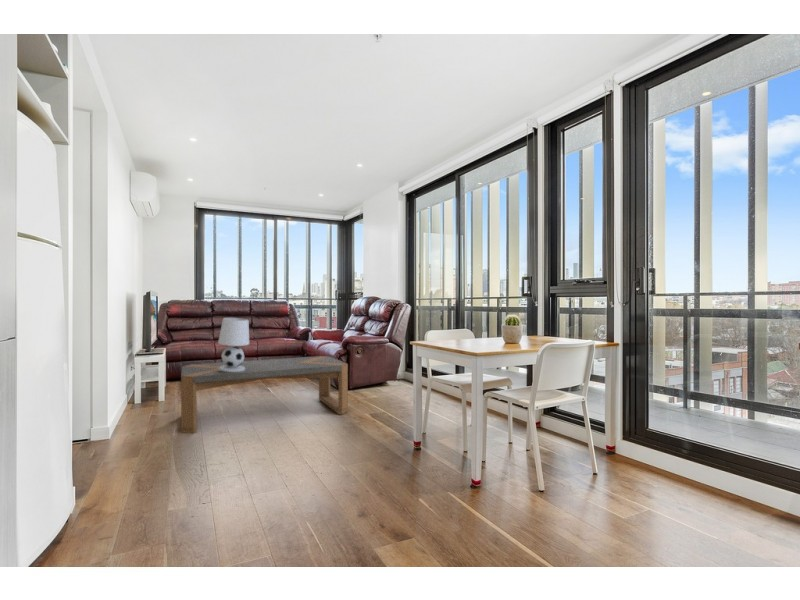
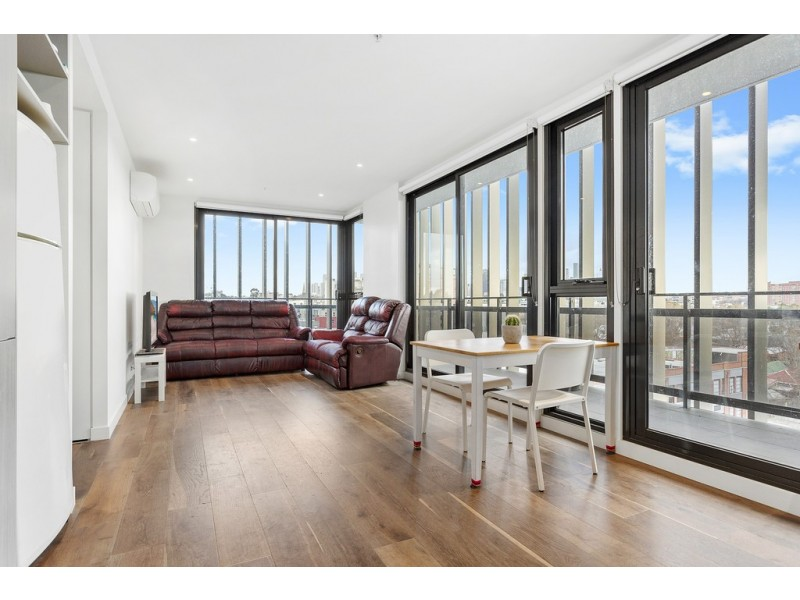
- coffee table (266, 378)
- table lamp (231, 344)
